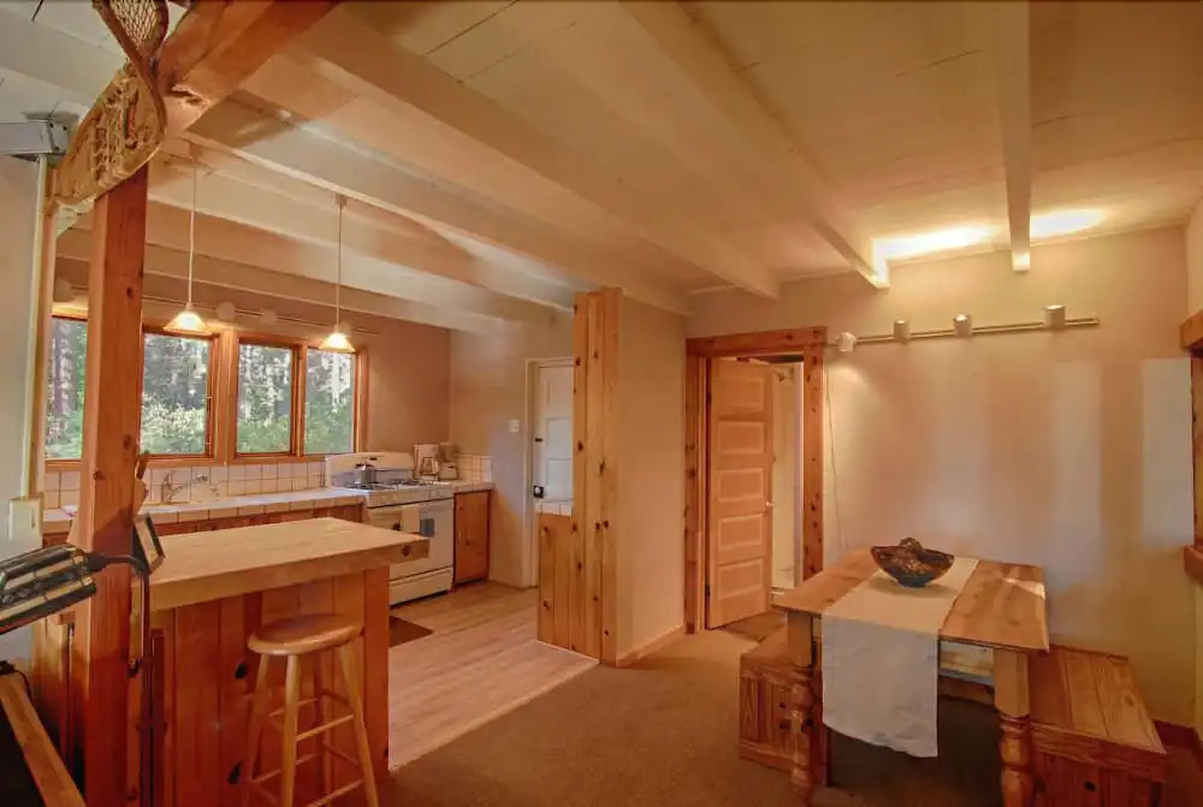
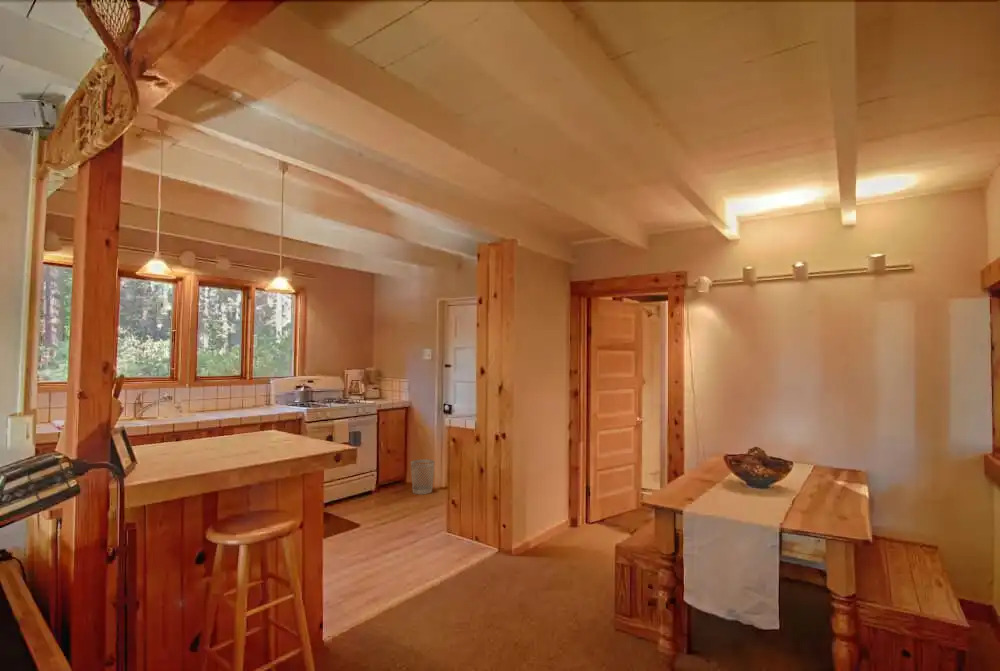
+ wastebasket (422, 476)
